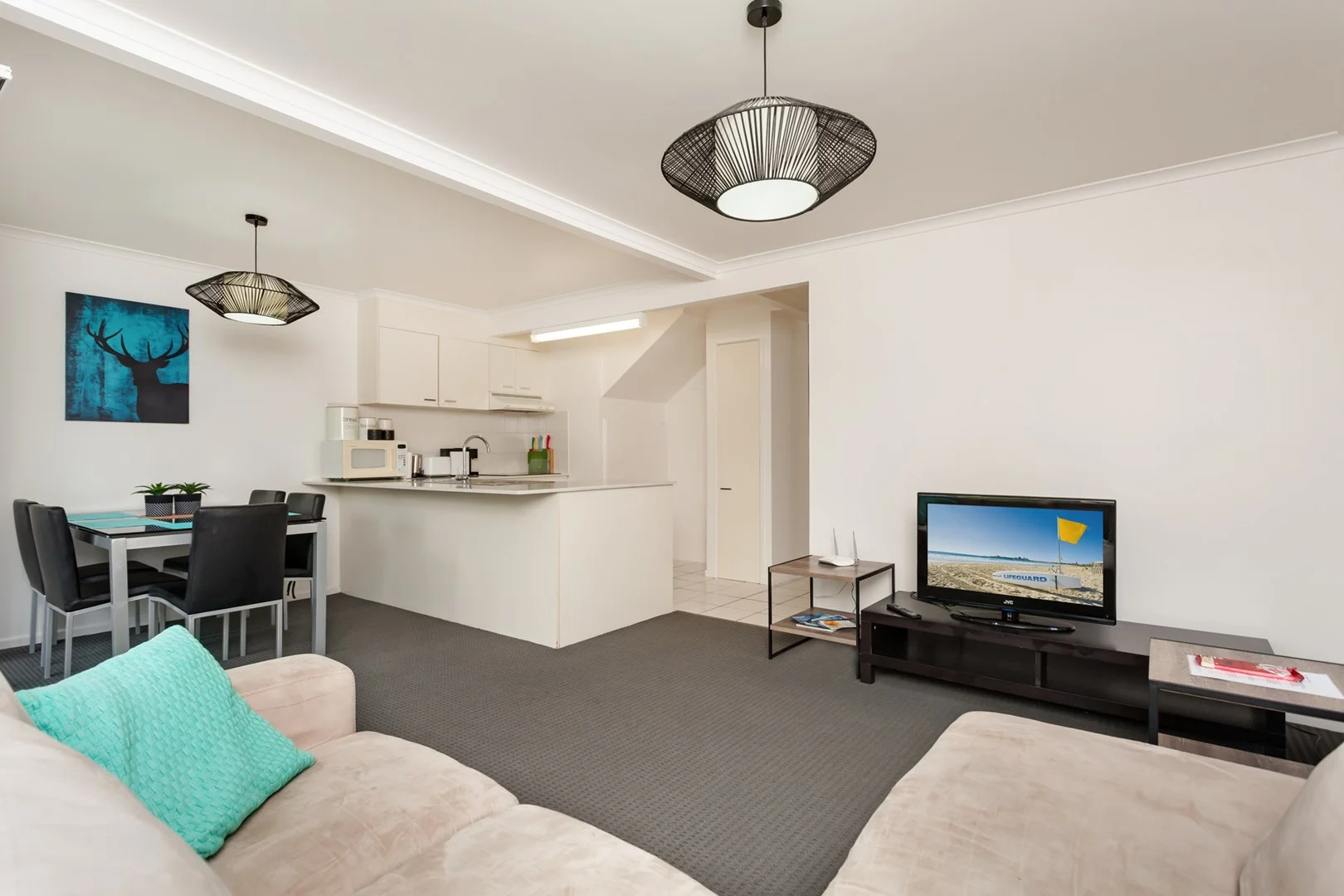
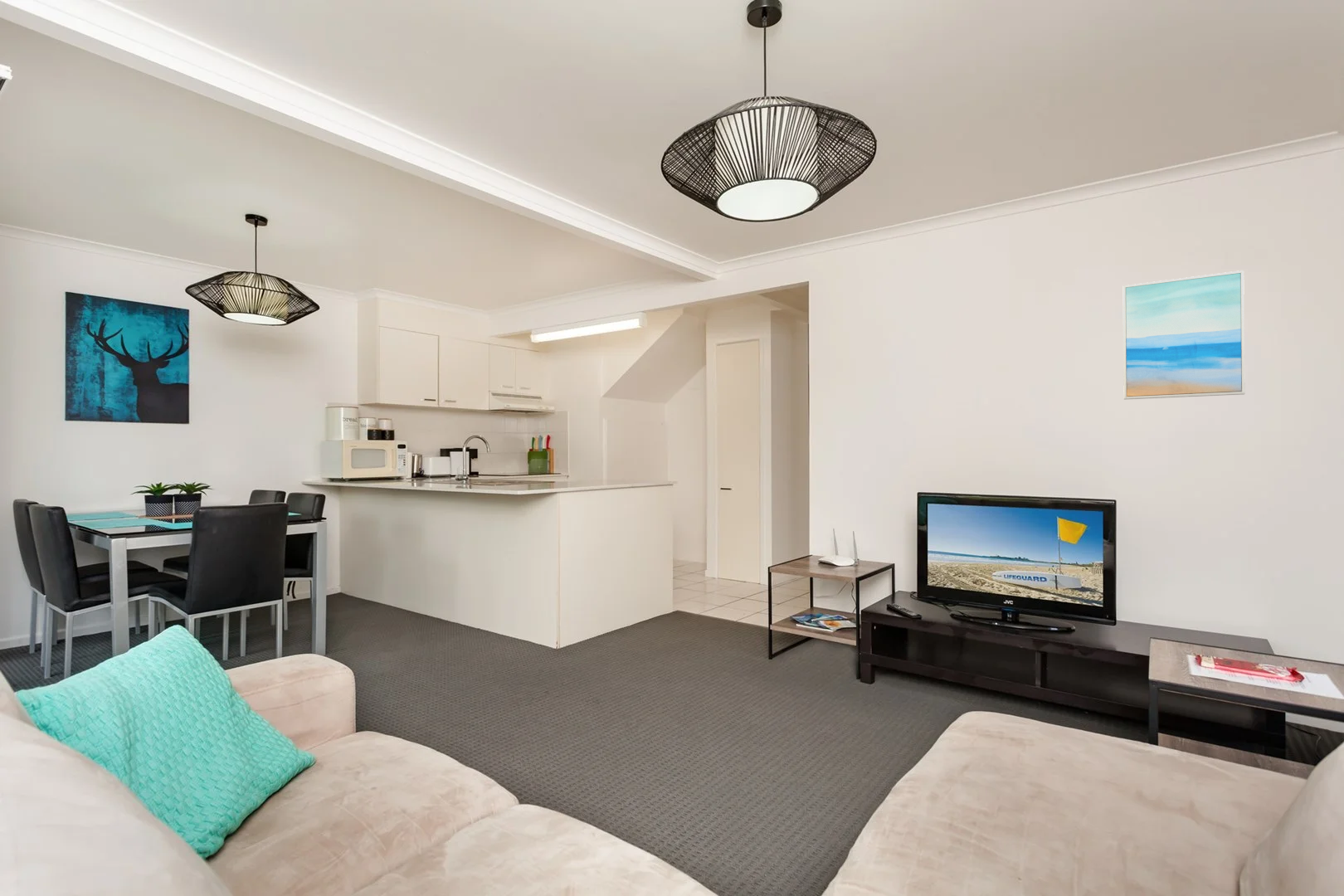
+ wall art (1181, 338)
